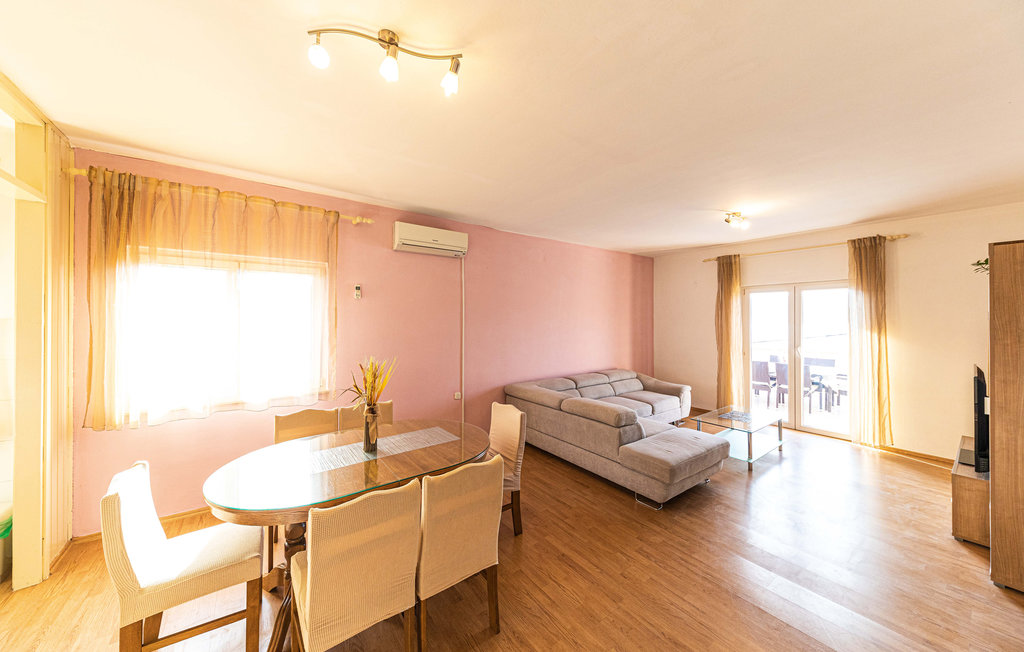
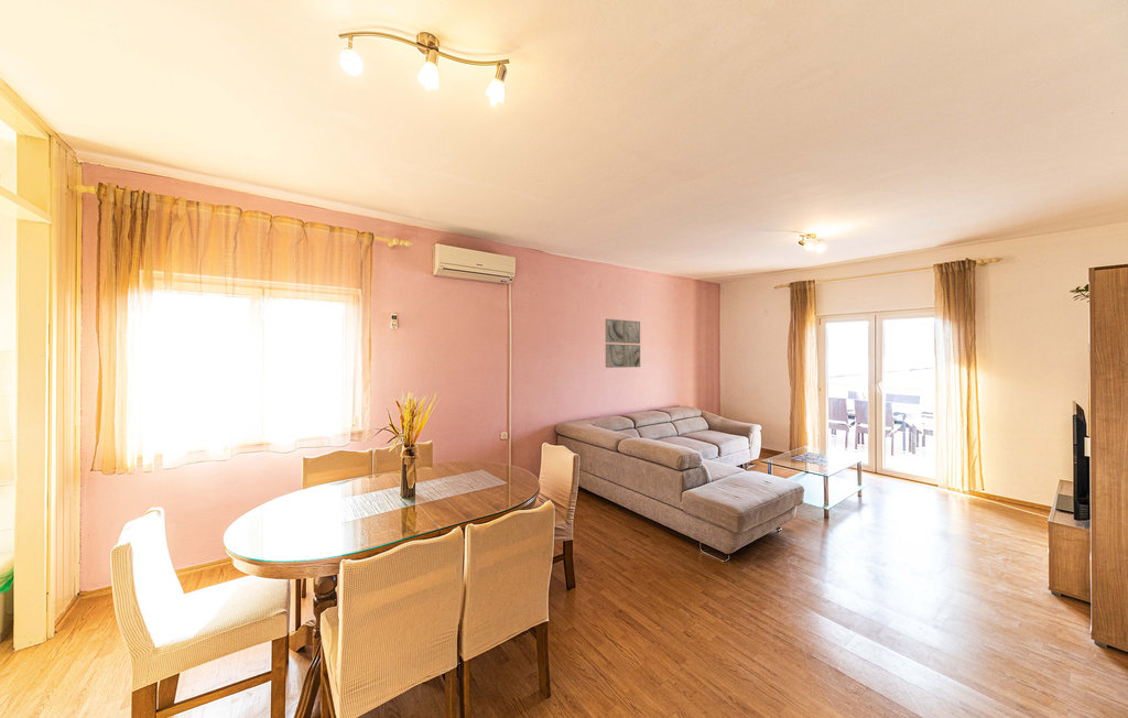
+ wall art (622, 342)
